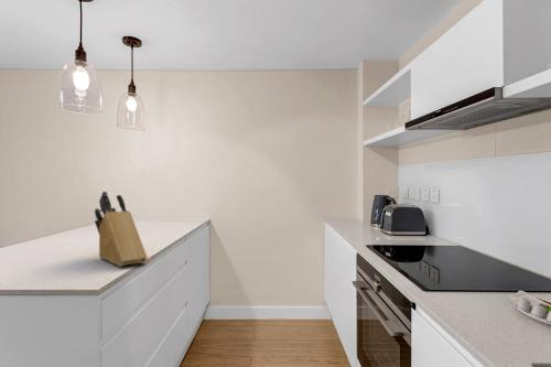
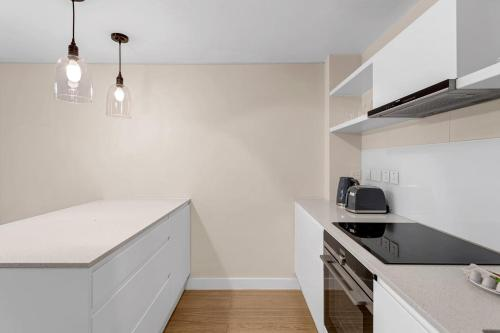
- knife block (118, 225)
